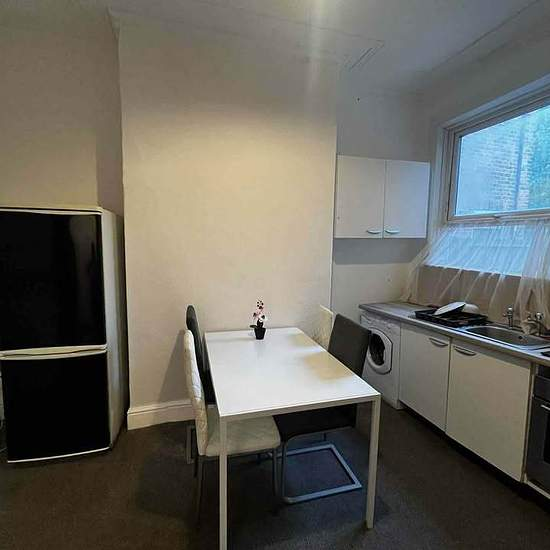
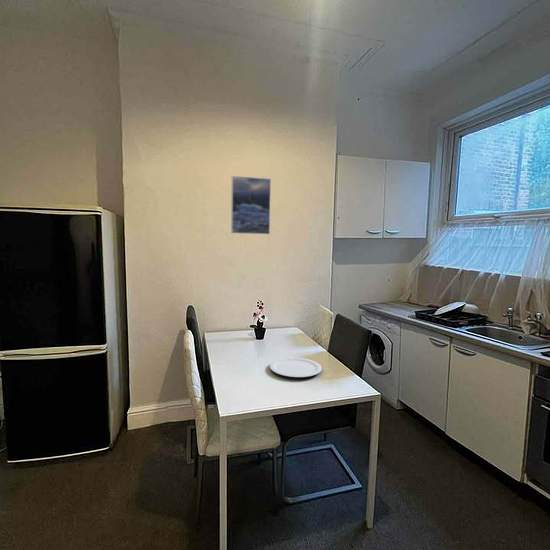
+ plate (295, 367)
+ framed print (251, 205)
